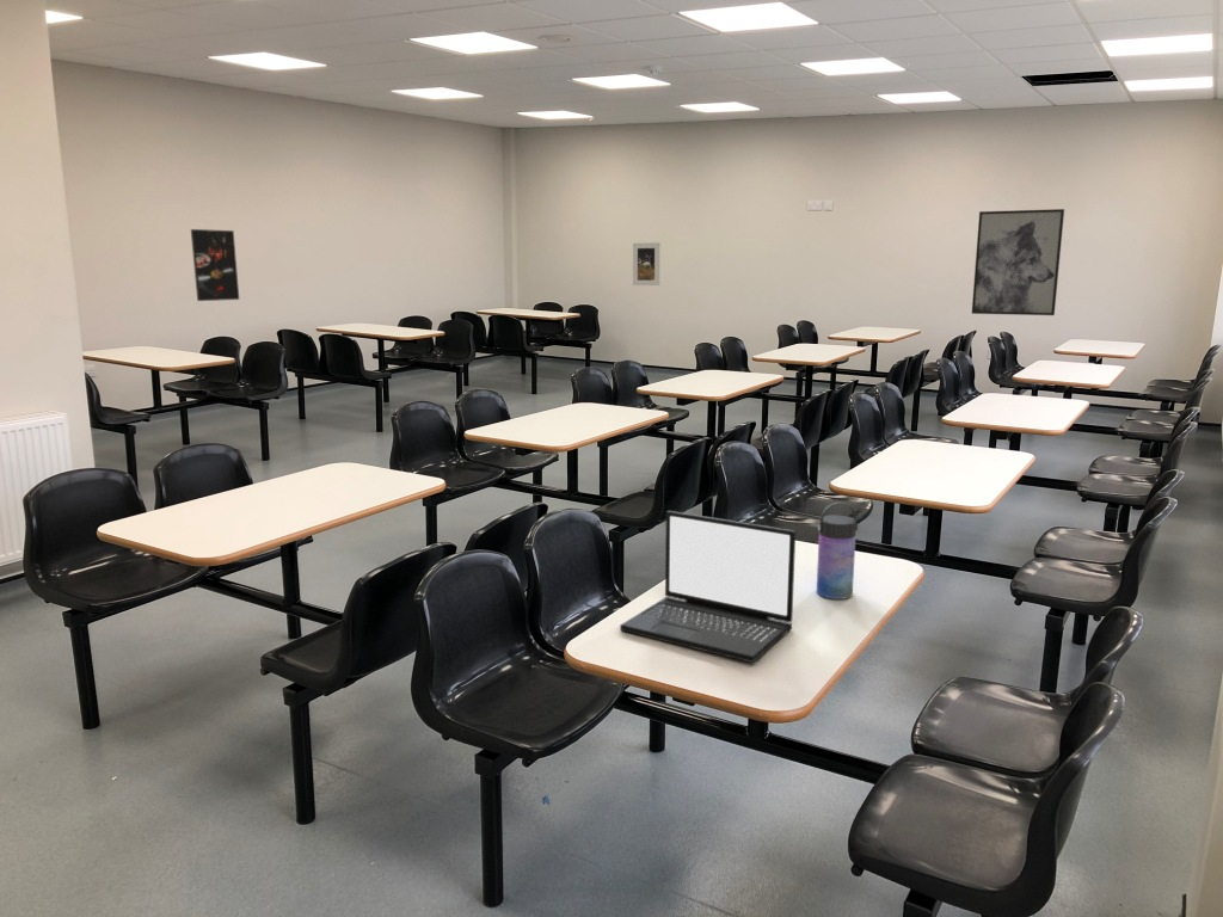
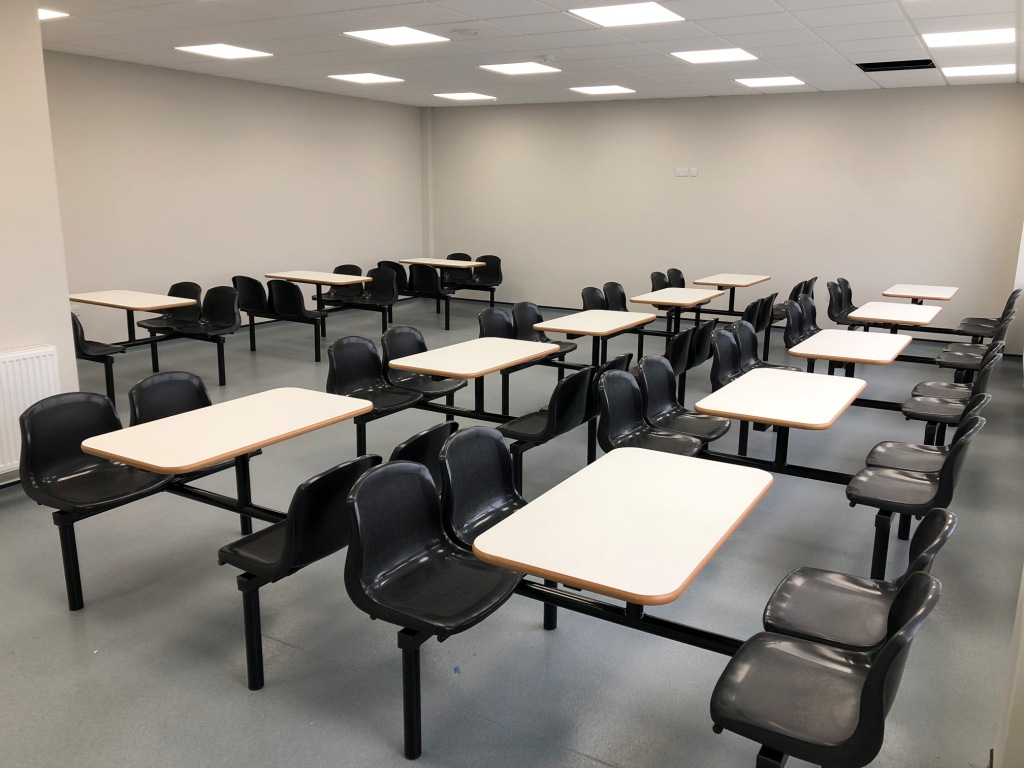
- water bottle (836, 548)
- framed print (646, 264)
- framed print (215, 265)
- wall art (1016, 263)
- laptop (707, 580)
